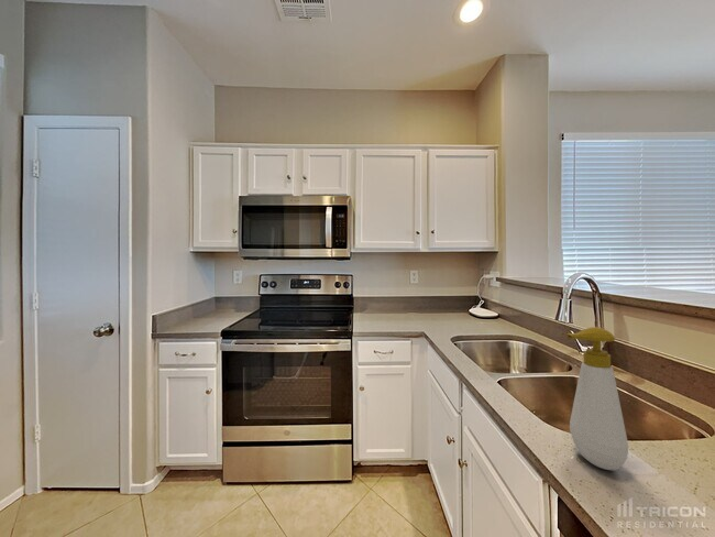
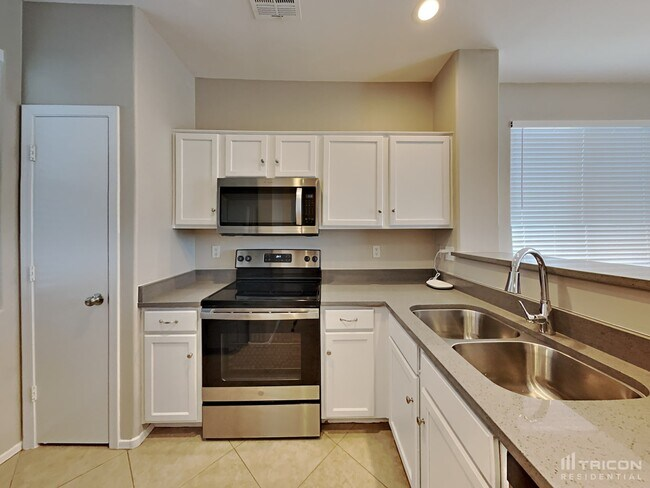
- soap bottle (592, 393)
